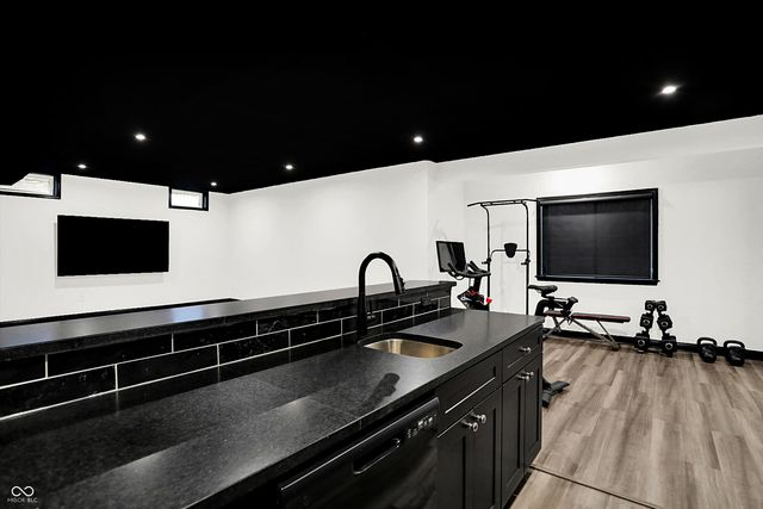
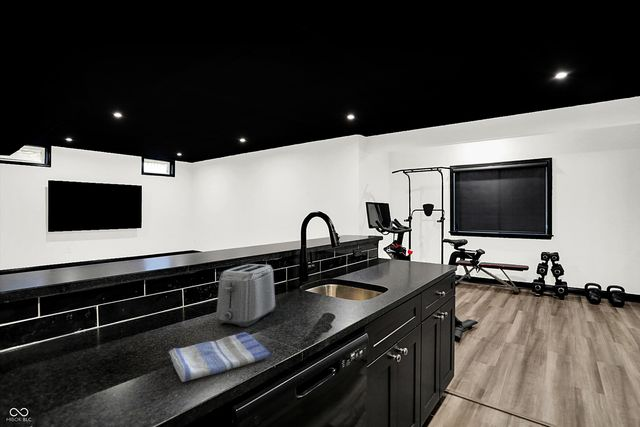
+ dish towel (219, 353)
+ toaster (249, 291)
